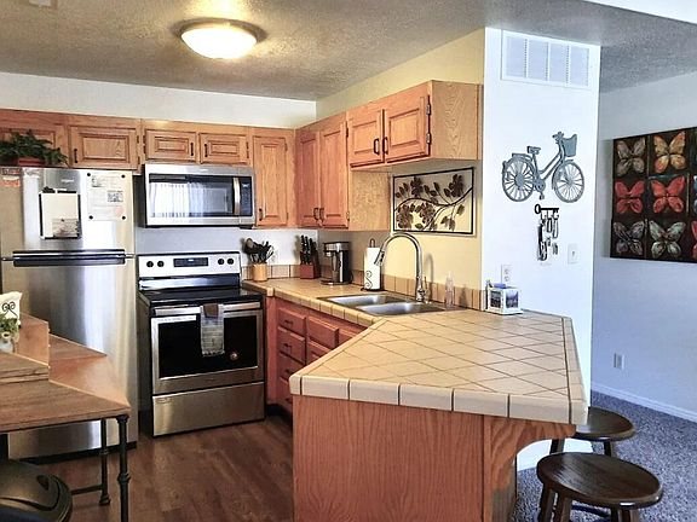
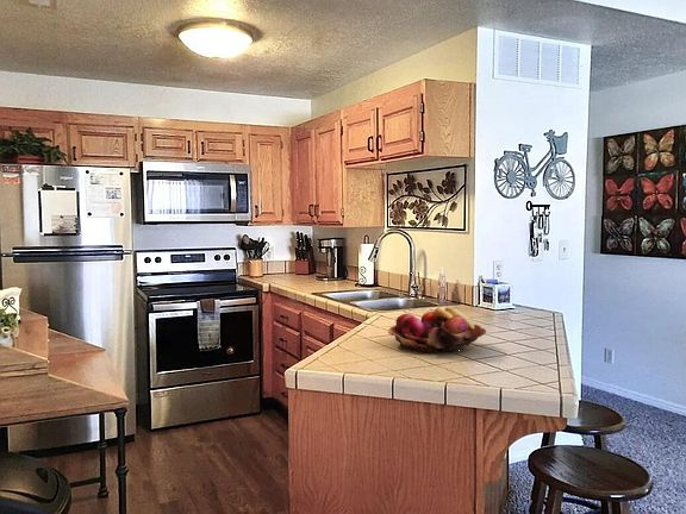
+ fruit basket (437, 327)
